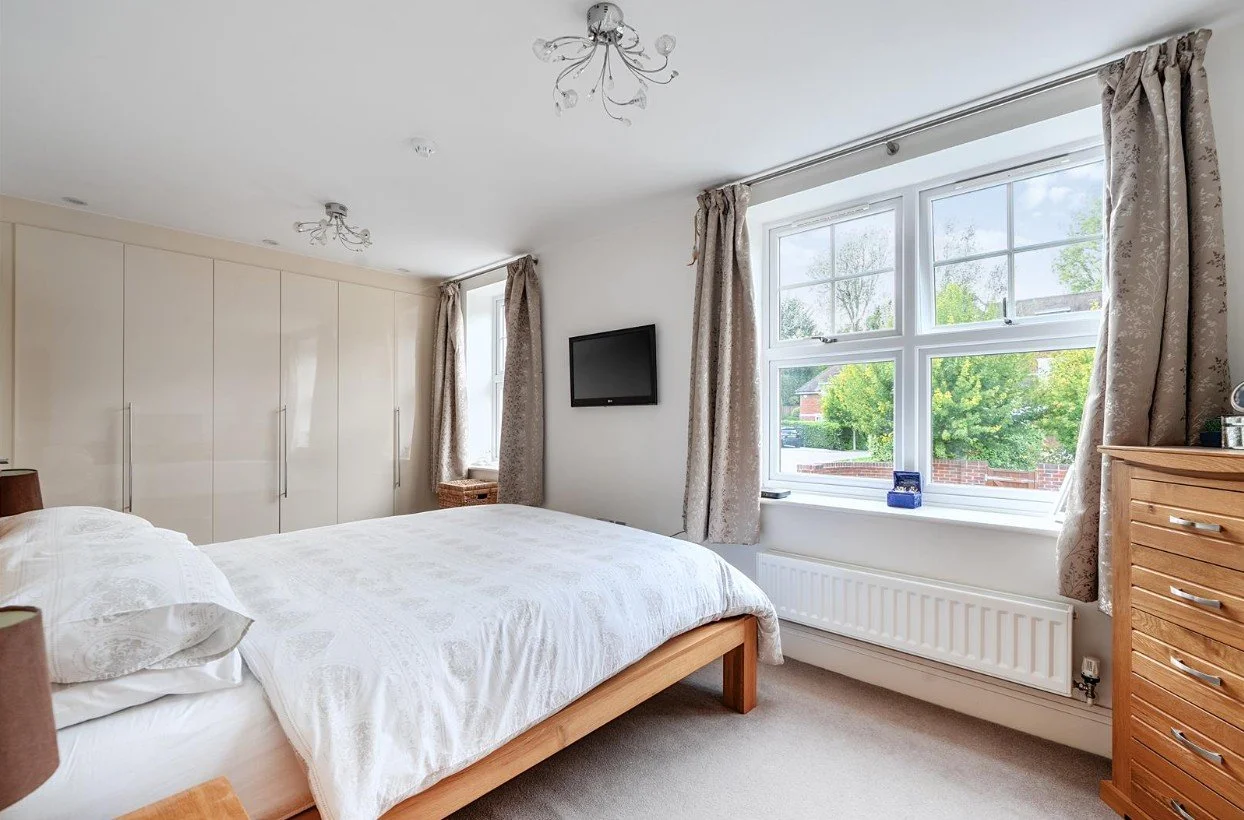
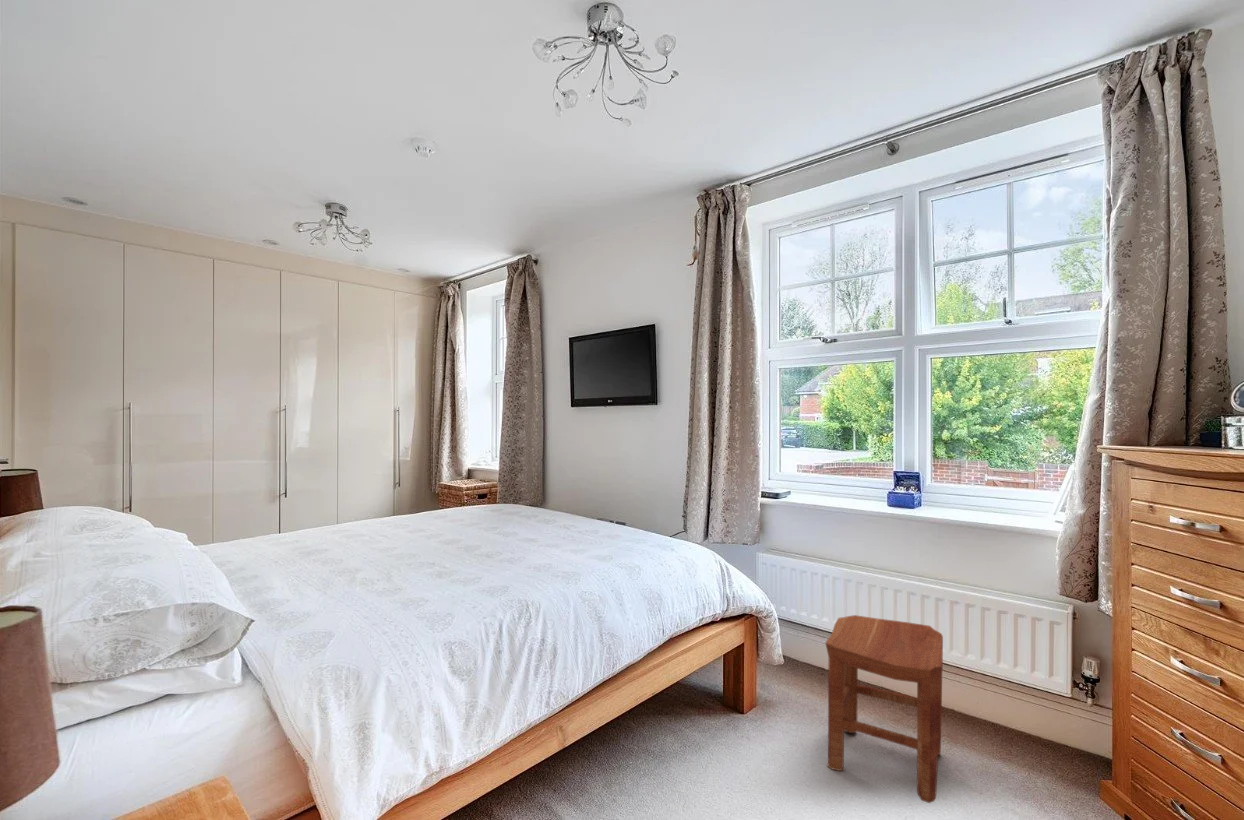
+ stool (885, 697)
